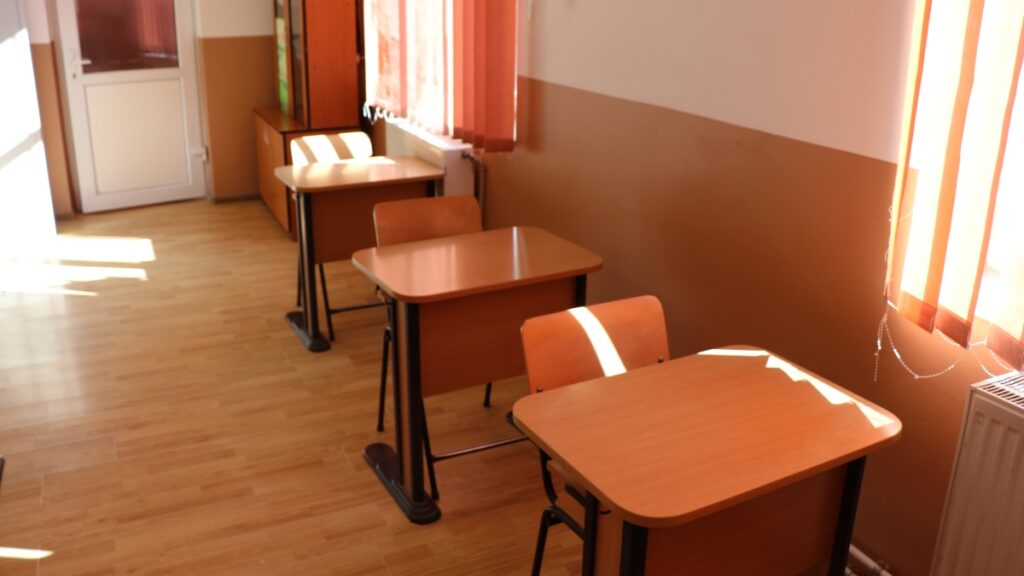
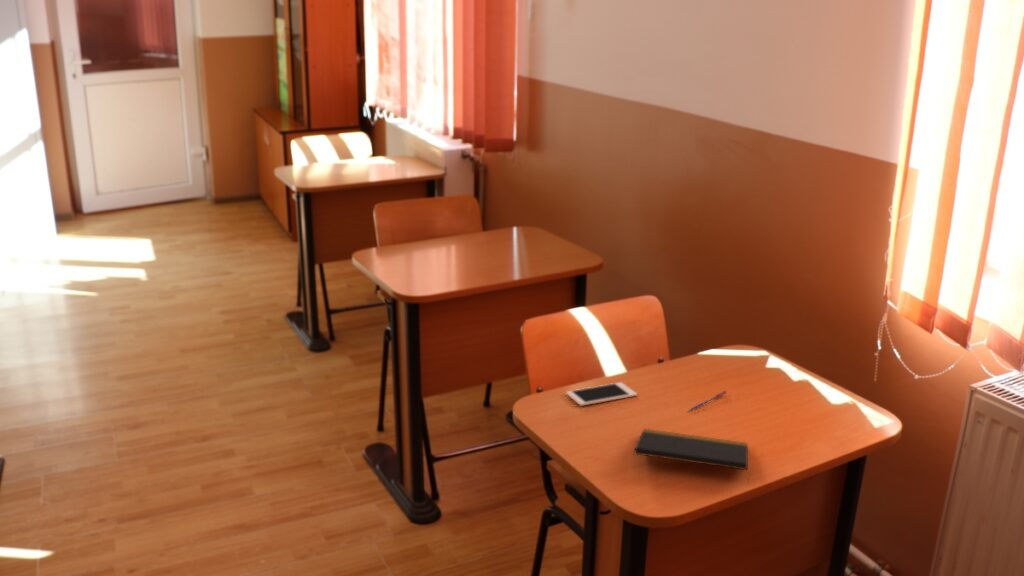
+ pen (708, 400)
+ notepad (692, 448)
+ cell phone (601, 393)
